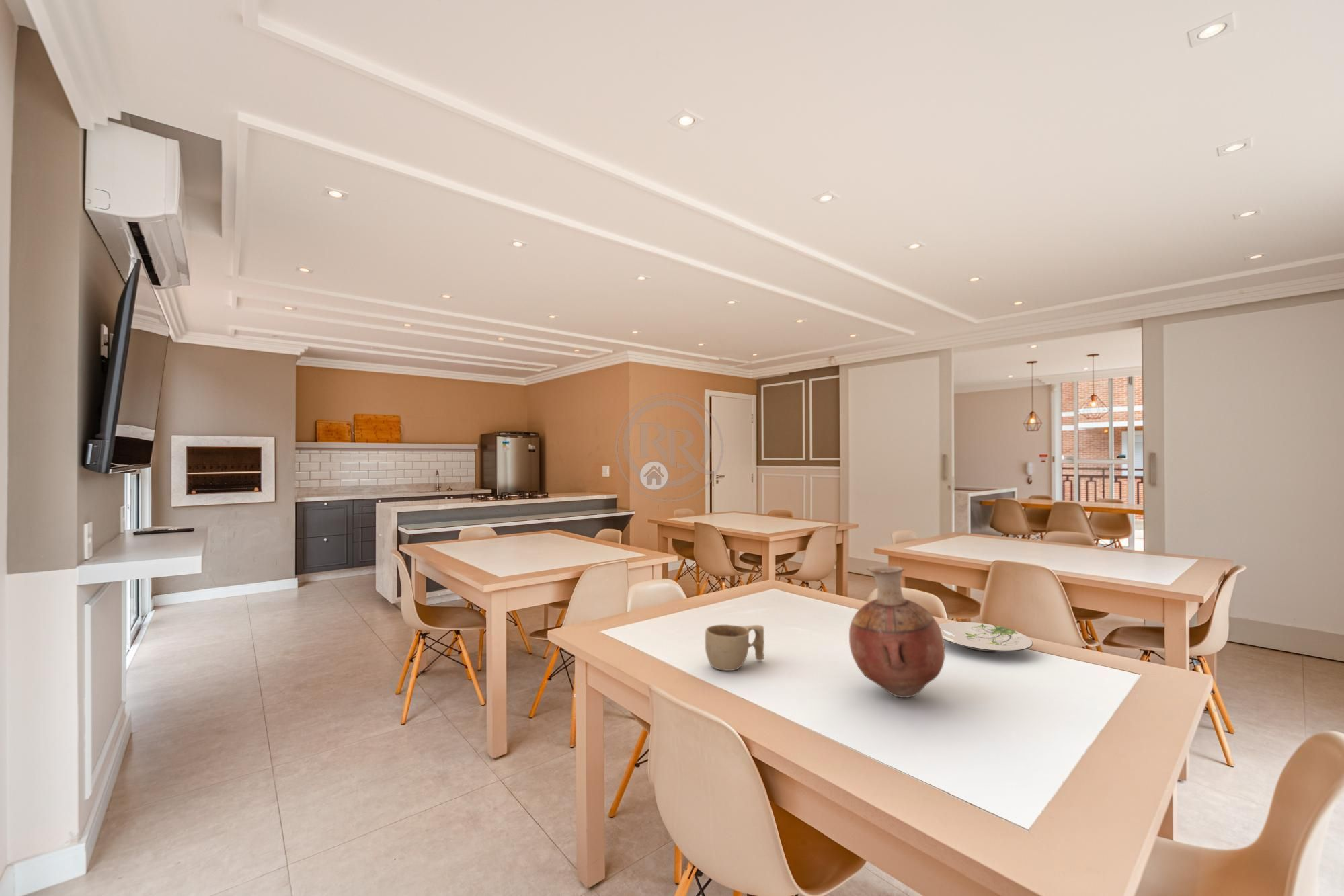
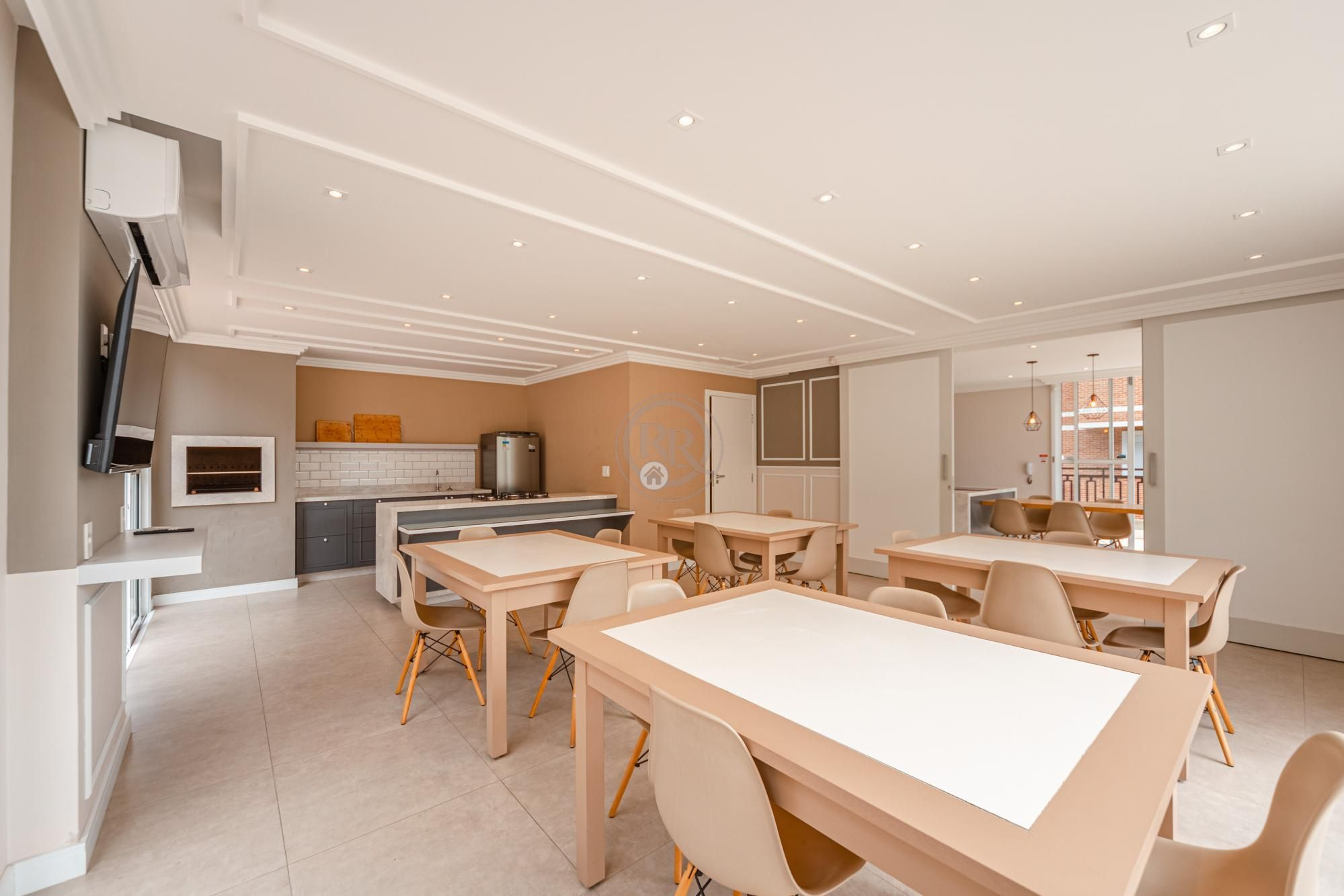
- vase (895, 630)
- cup (736, 646)
- plate (981, 641)
